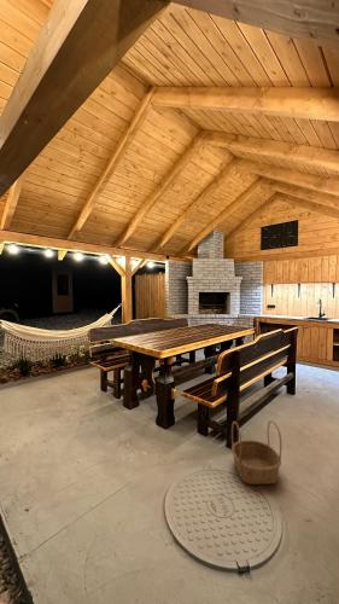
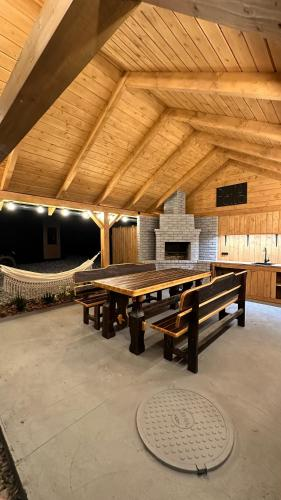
- basket (255, 447)
